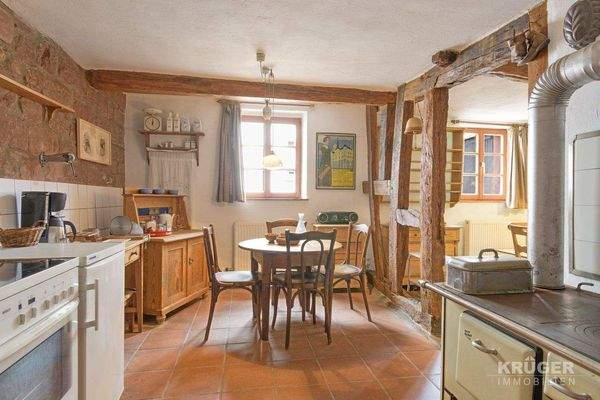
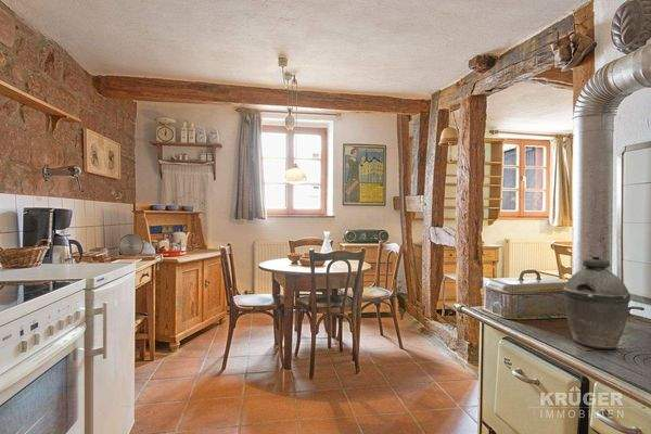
+ kettle (595, 299)
